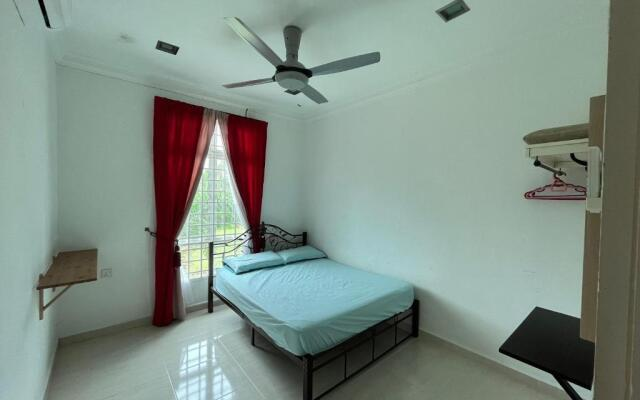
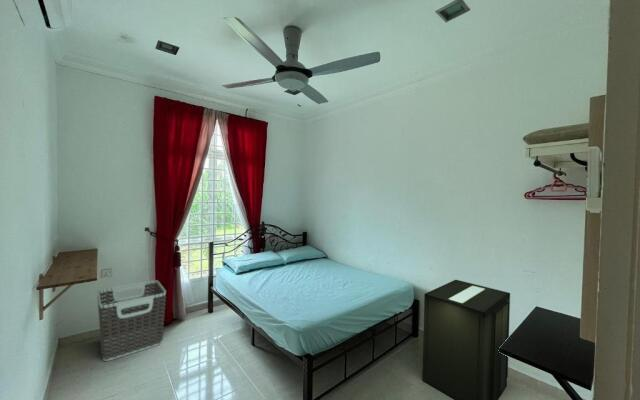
+ clothes hamper (132, 316)
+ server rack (468, 336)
